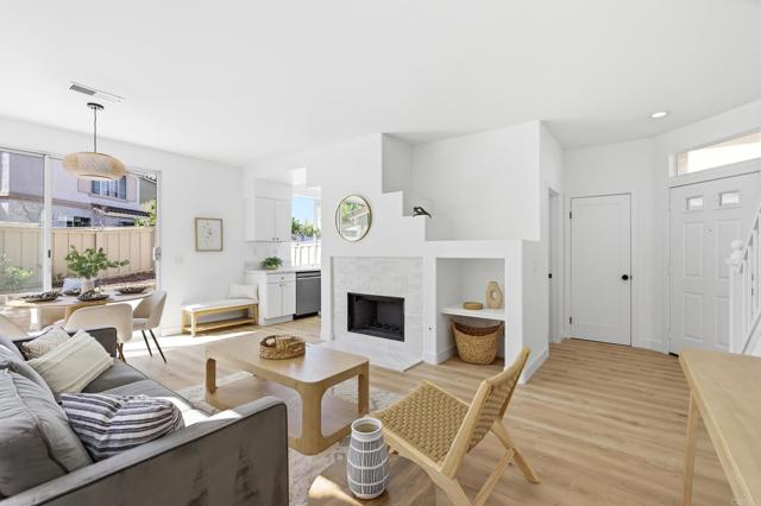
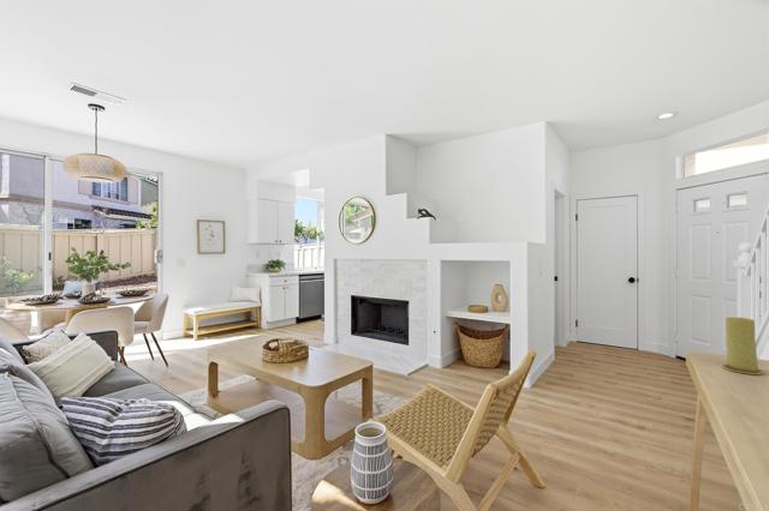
+ candle (741, 343)
